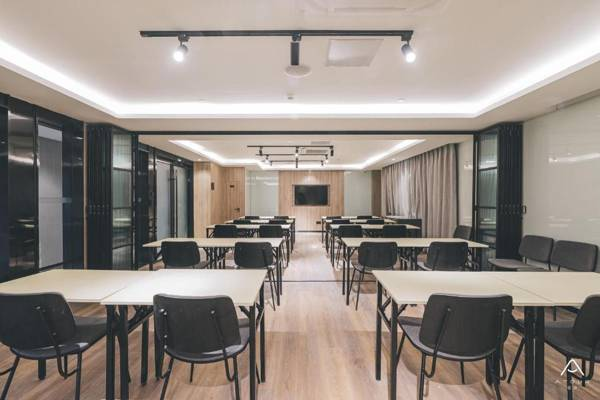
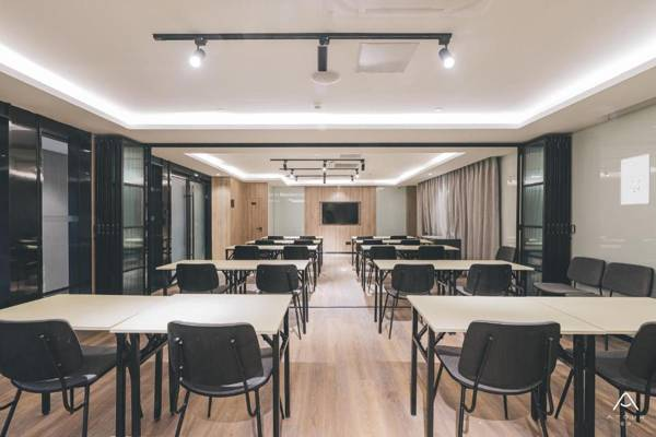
+ wall art (634, 180)
